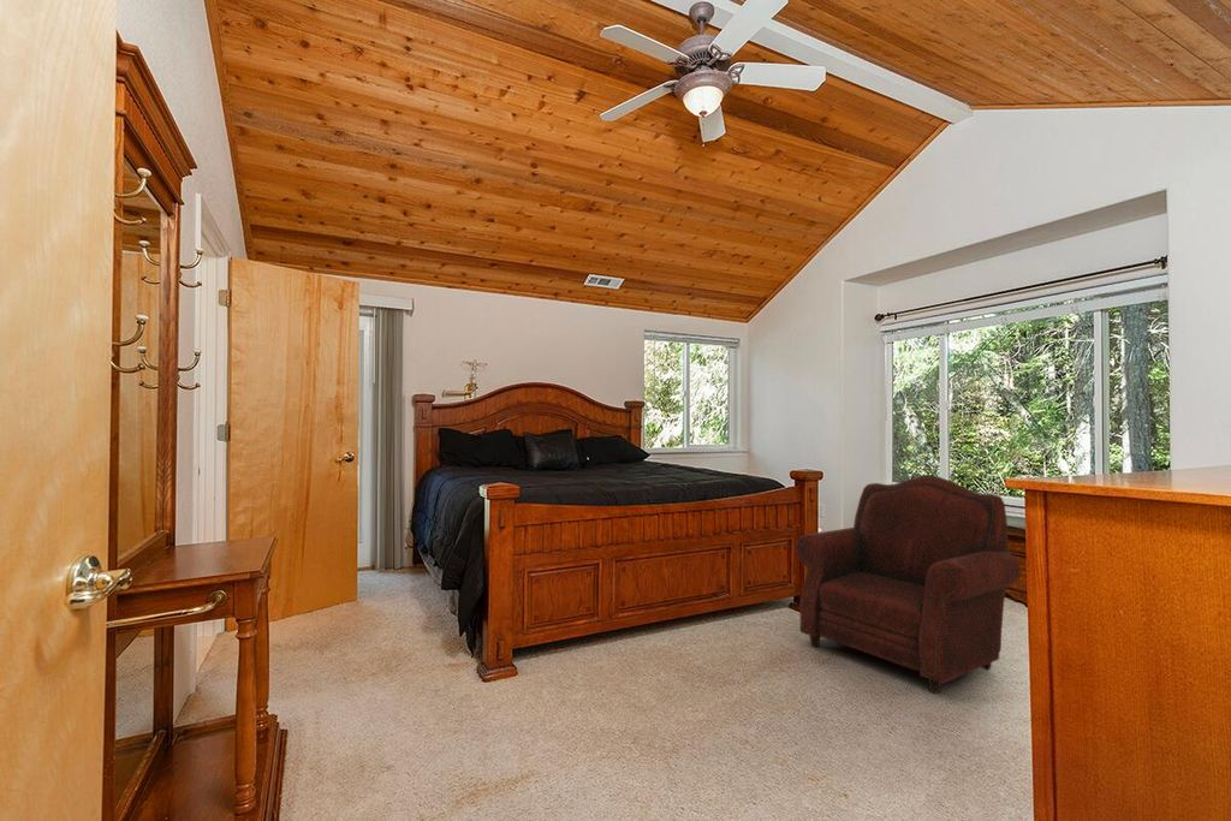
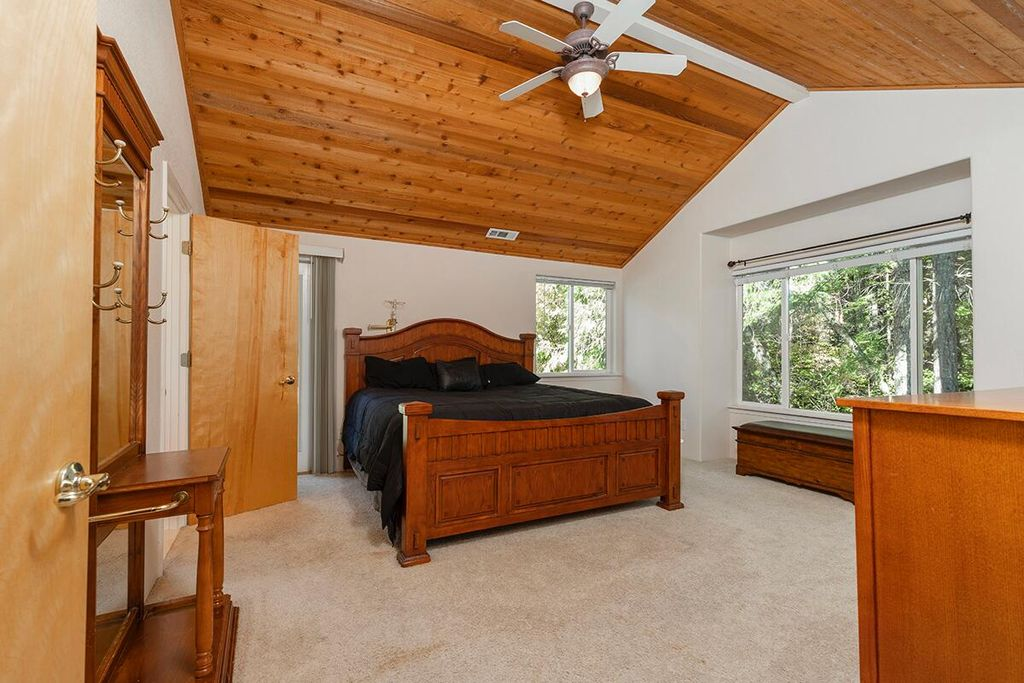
- armchair (899, 566)
